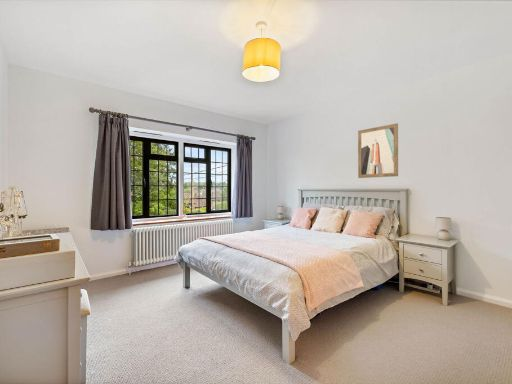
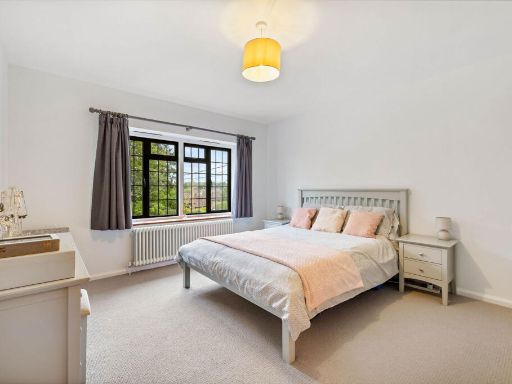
- wall art (377, 152)
